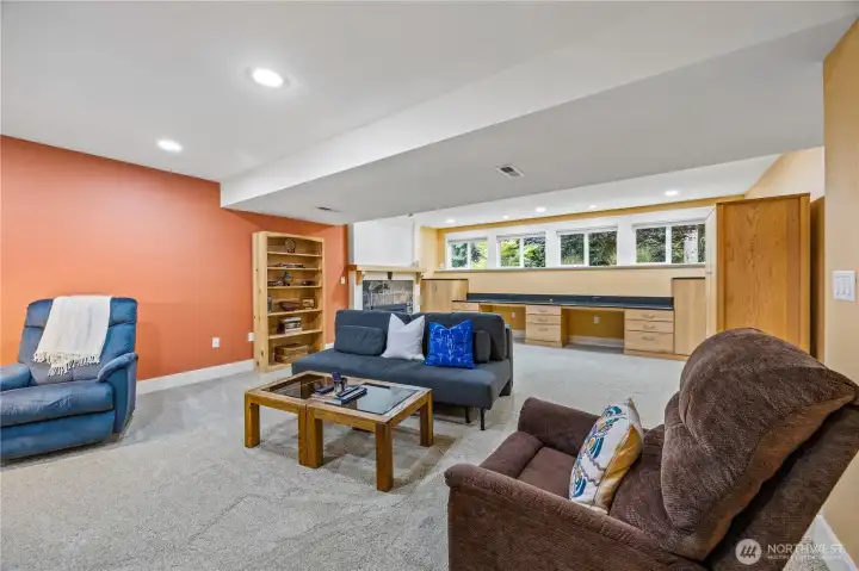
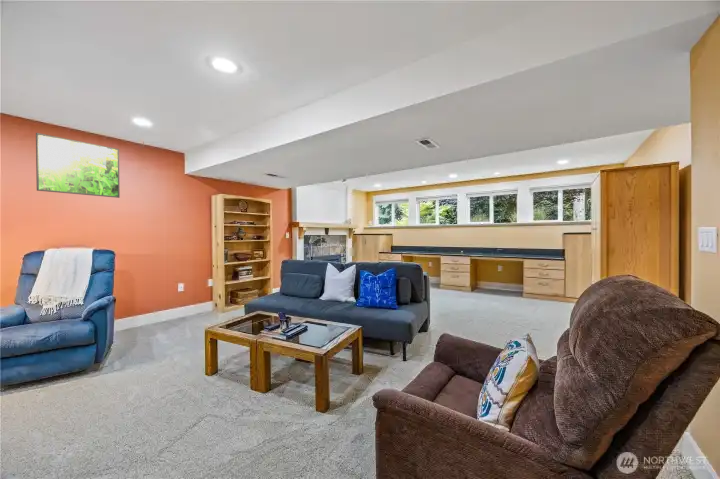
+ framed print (81, 168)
